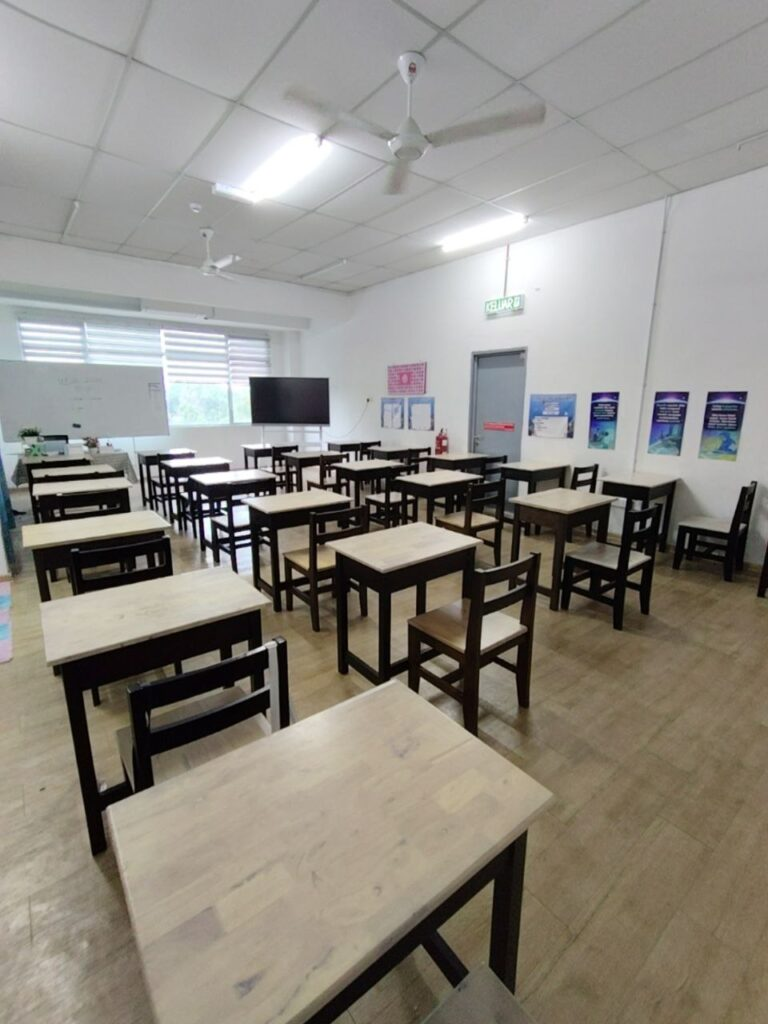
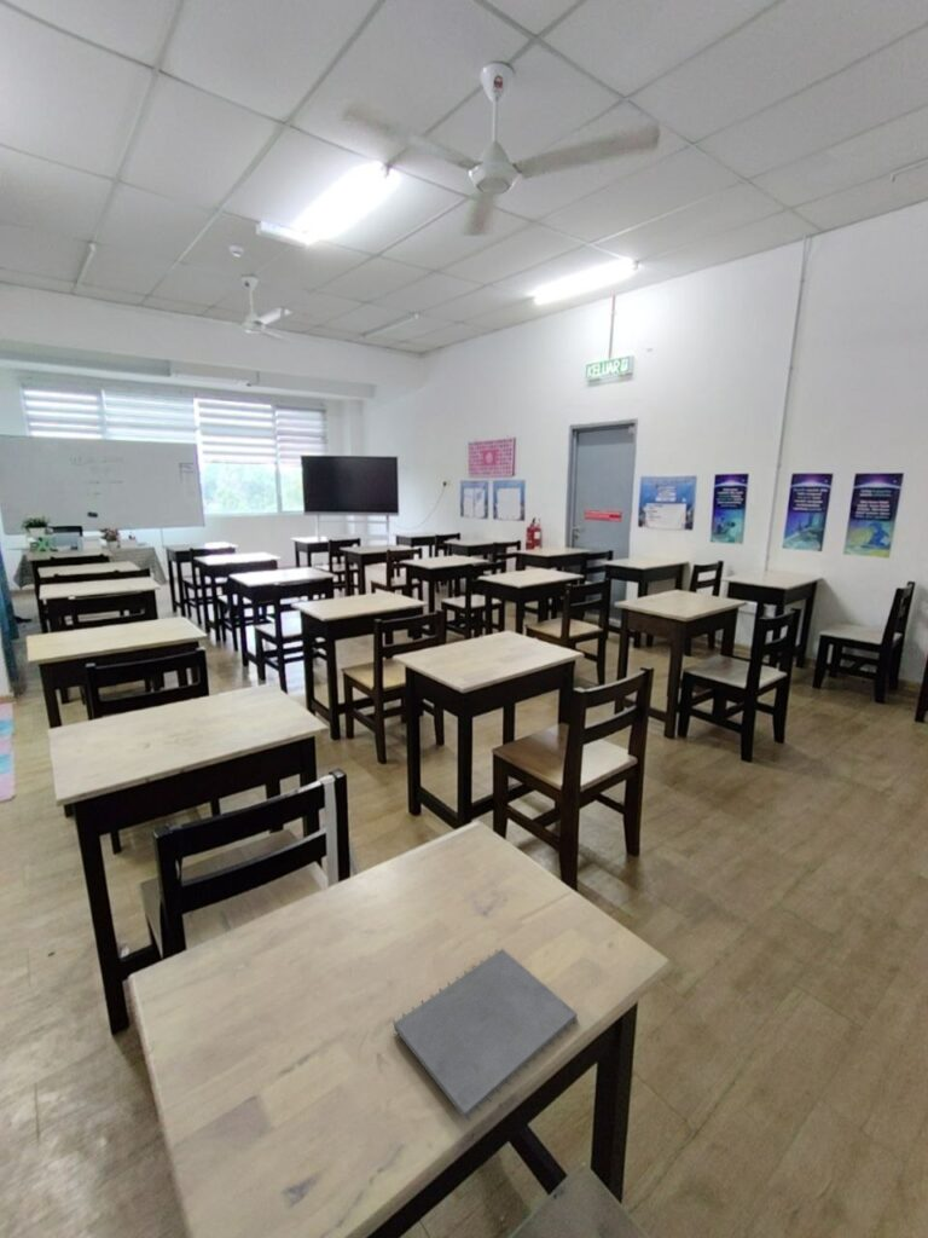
+ notepad (486, 1020)
